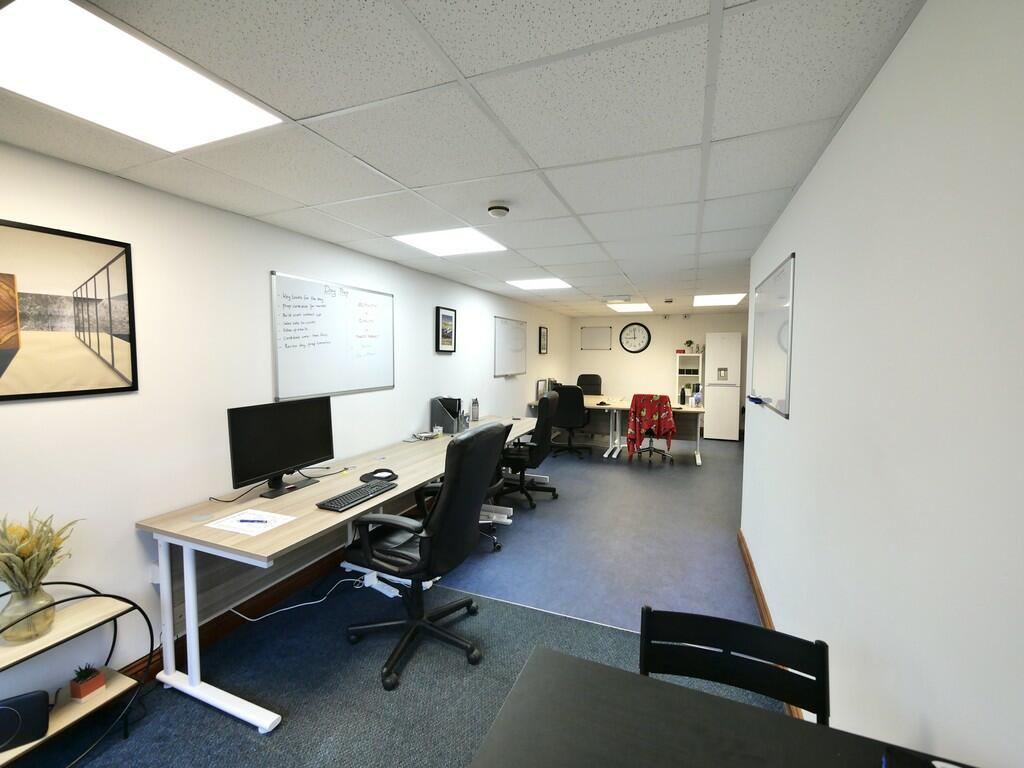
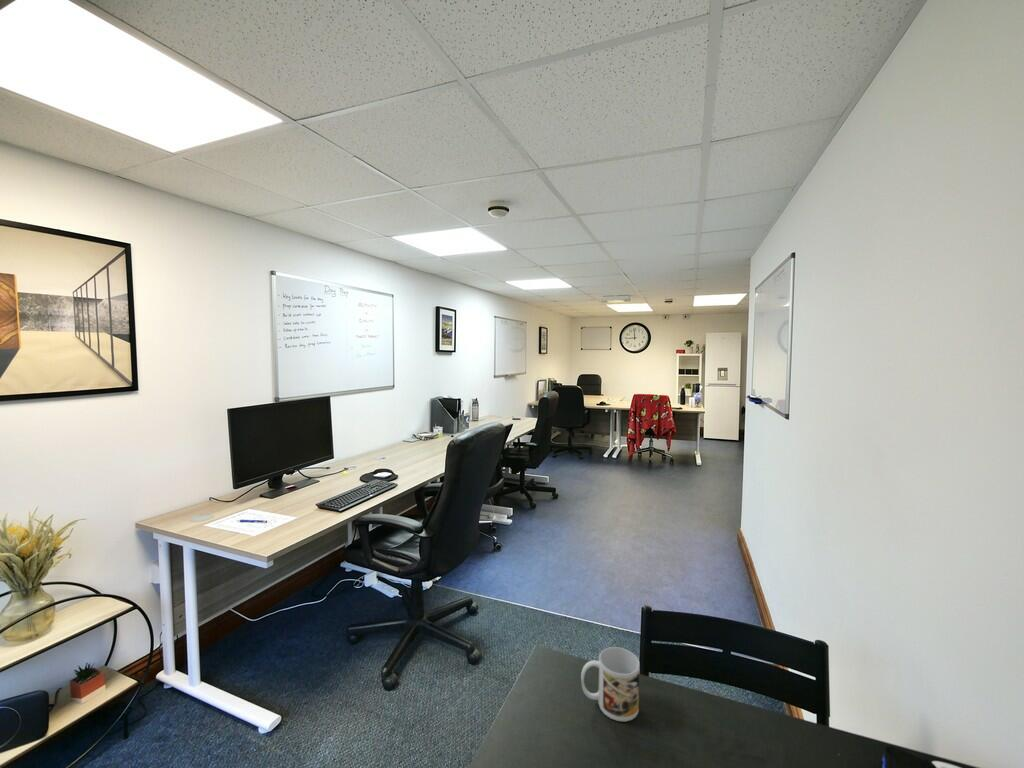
+ mug (609, 681)
